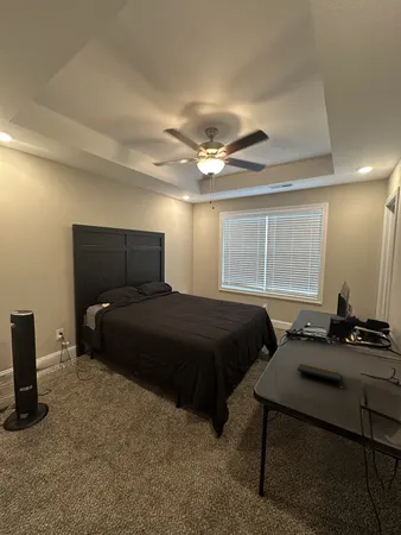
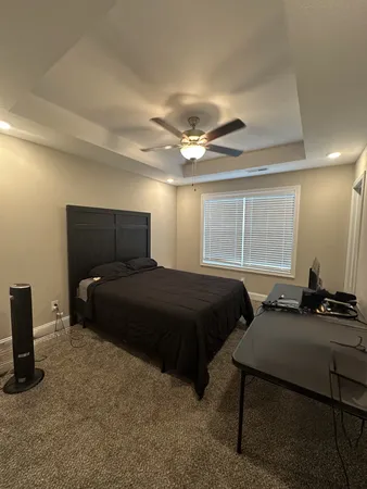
- notepad (318, 371)
